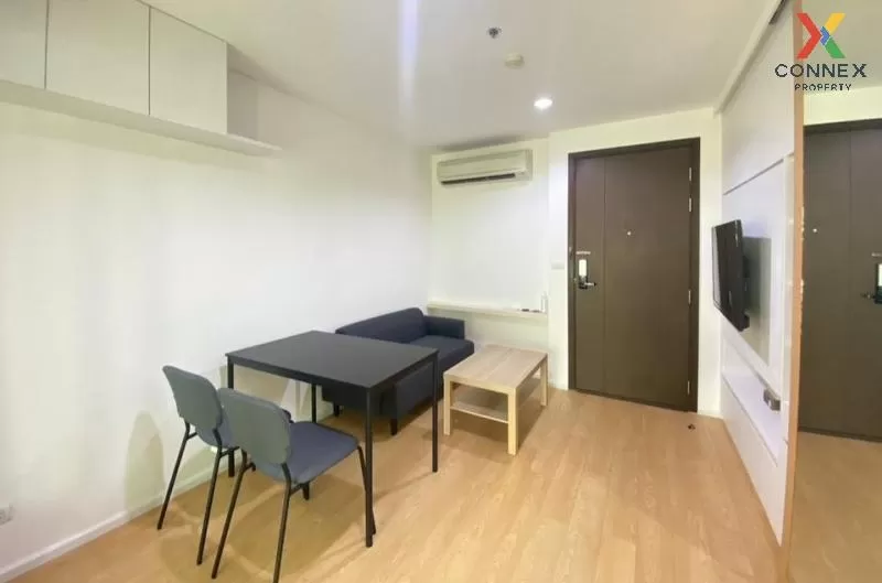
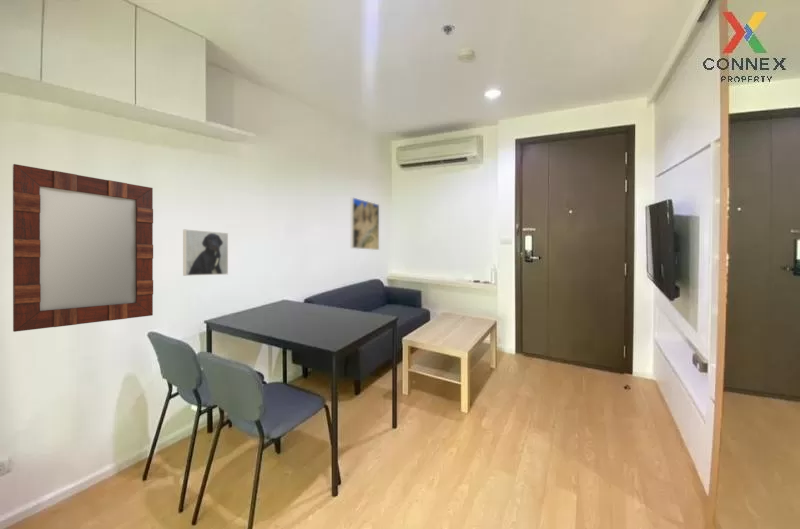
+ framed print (365, 225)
+ home mirror (92, 250)
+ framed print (206, 253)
